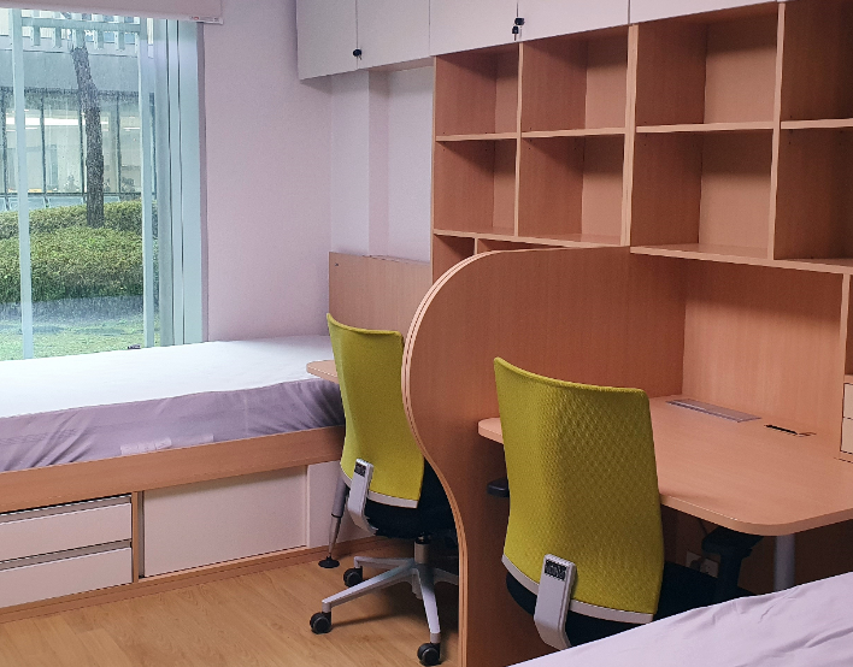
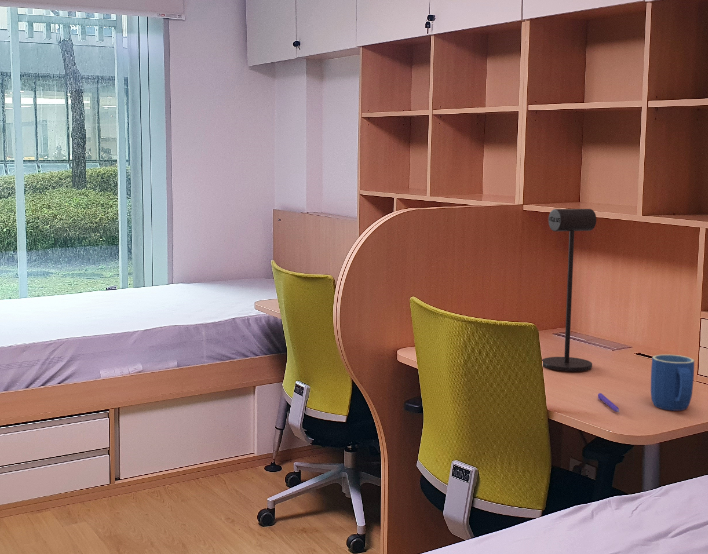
+ mug (673, 383)
+ pen (608, 402)
+ desk lamp (569, 288)
